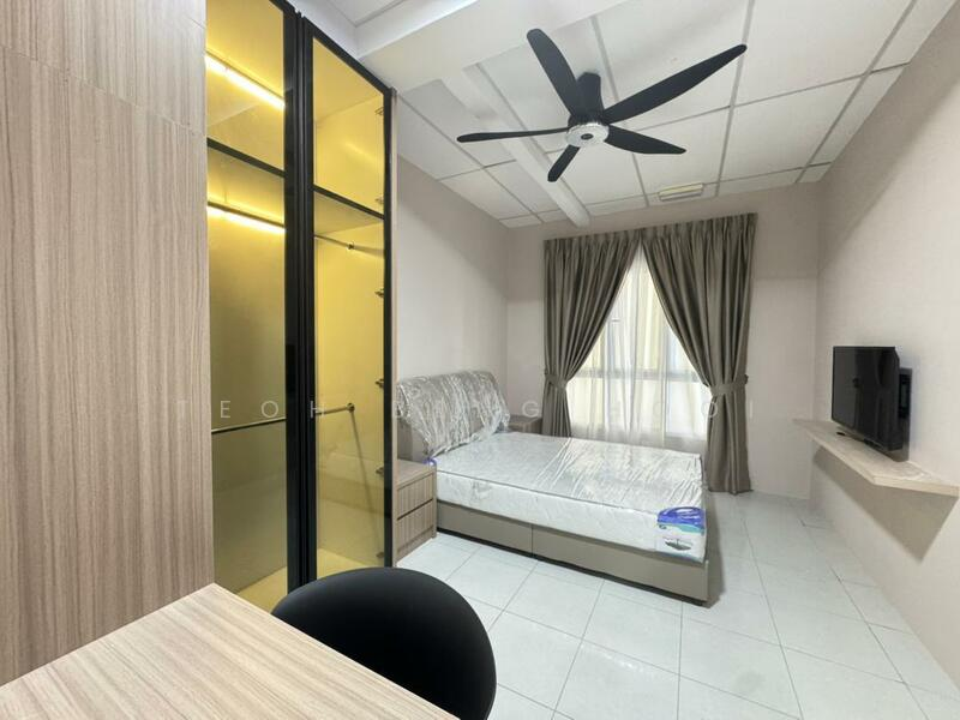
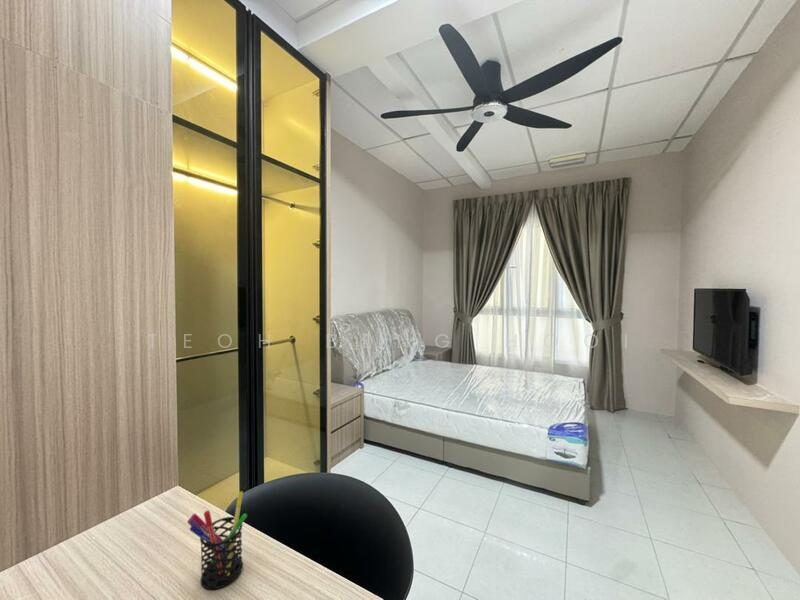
+ pen holder (225, 538)
